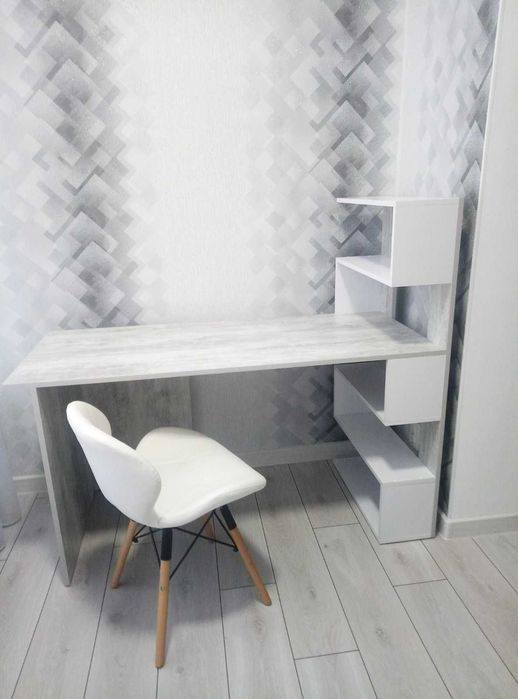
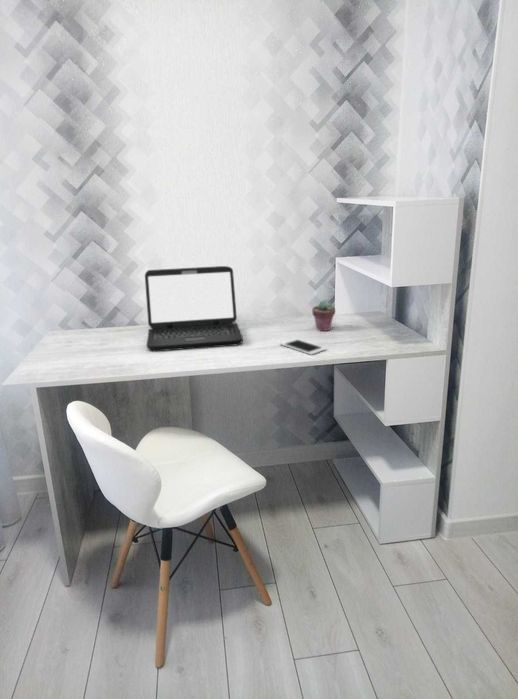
+ cell phone (302, 346)
+ potted succulent (323, 314)
+ laptop (192, 306)
